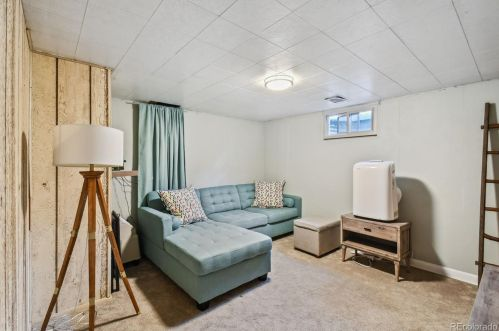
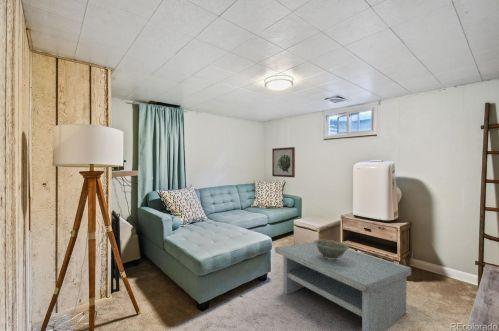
+ wall art (283, 162)
+ coffee table (338, 278)
+ decorative bowl (330, 251)
